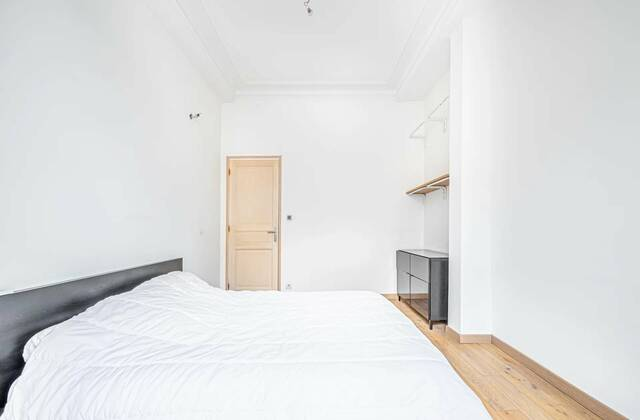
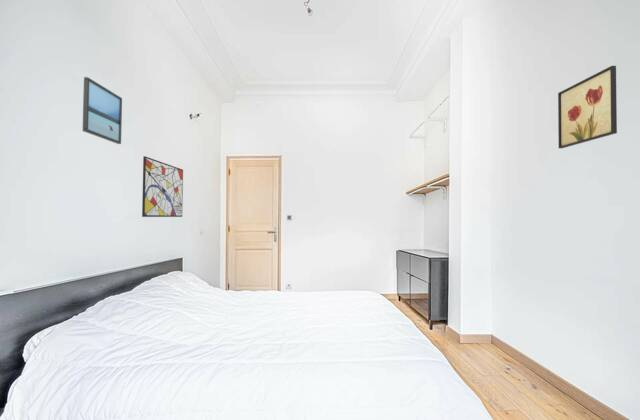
+ wall art (165, 190)
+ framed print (104, 113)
+ wall art (585, 111)
